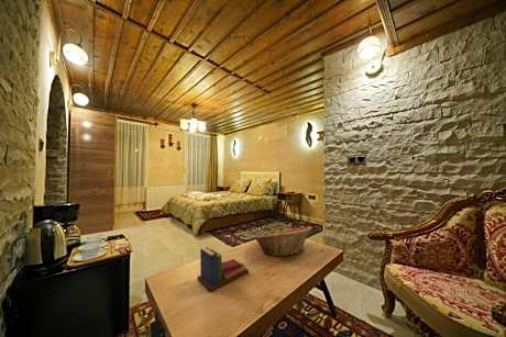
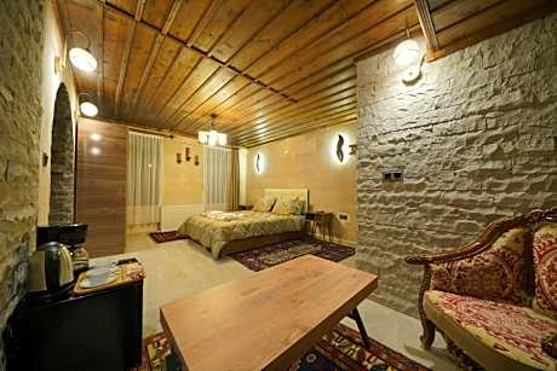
- book (224, 261)
- fruit basket (283, 237)
